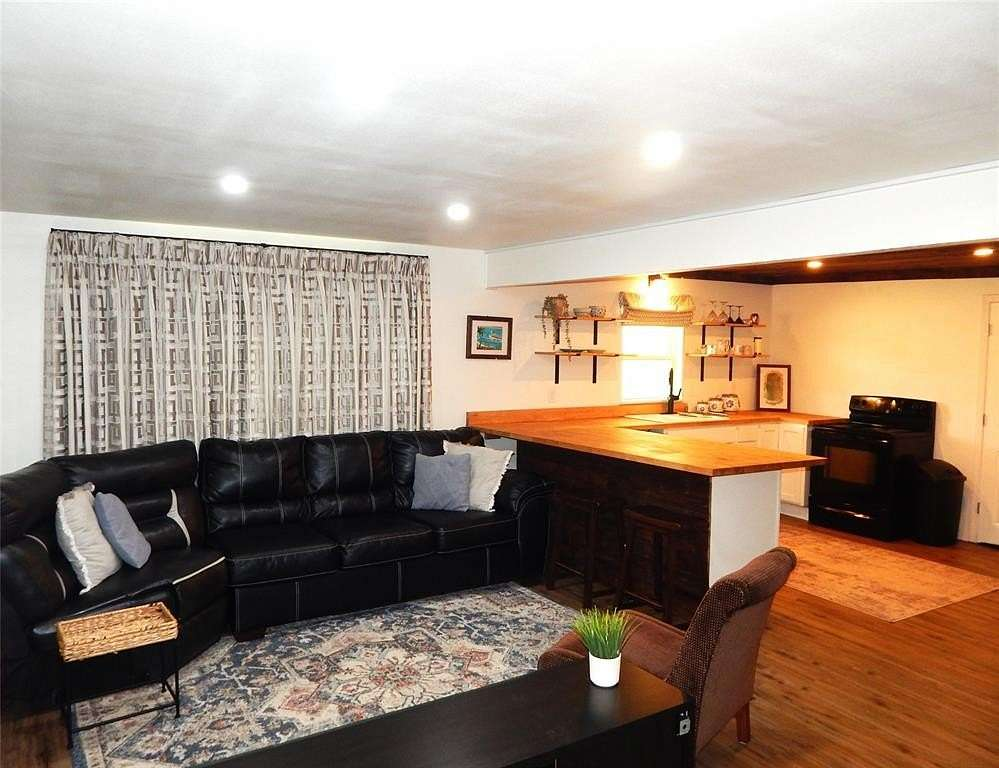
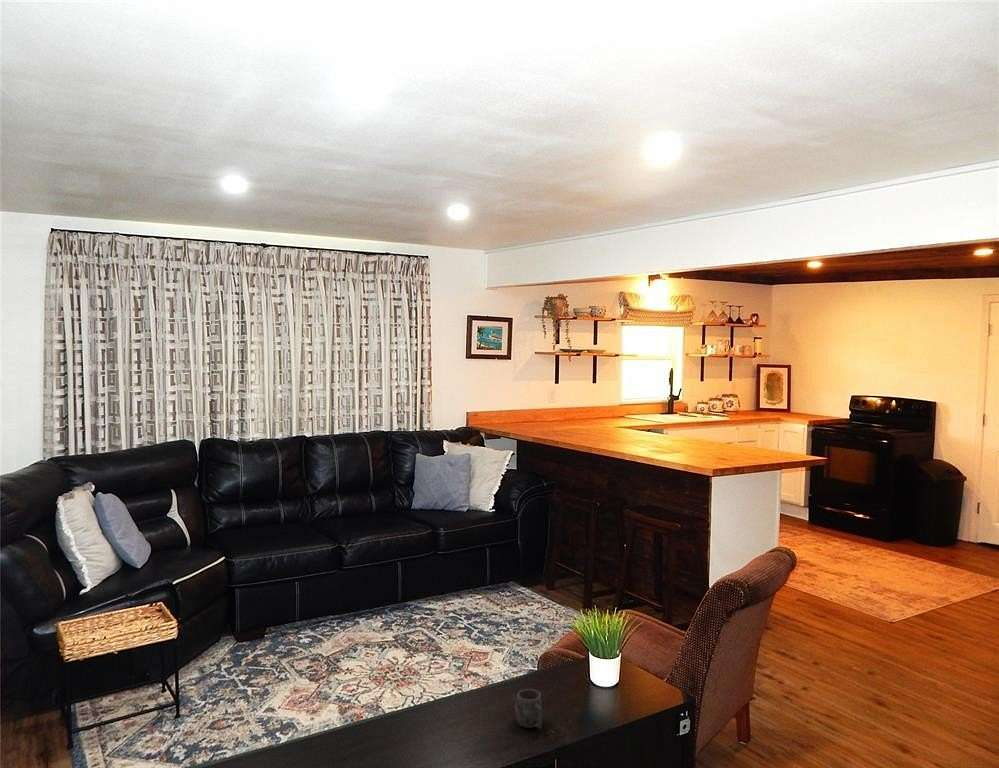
+ mug (531, 710)
